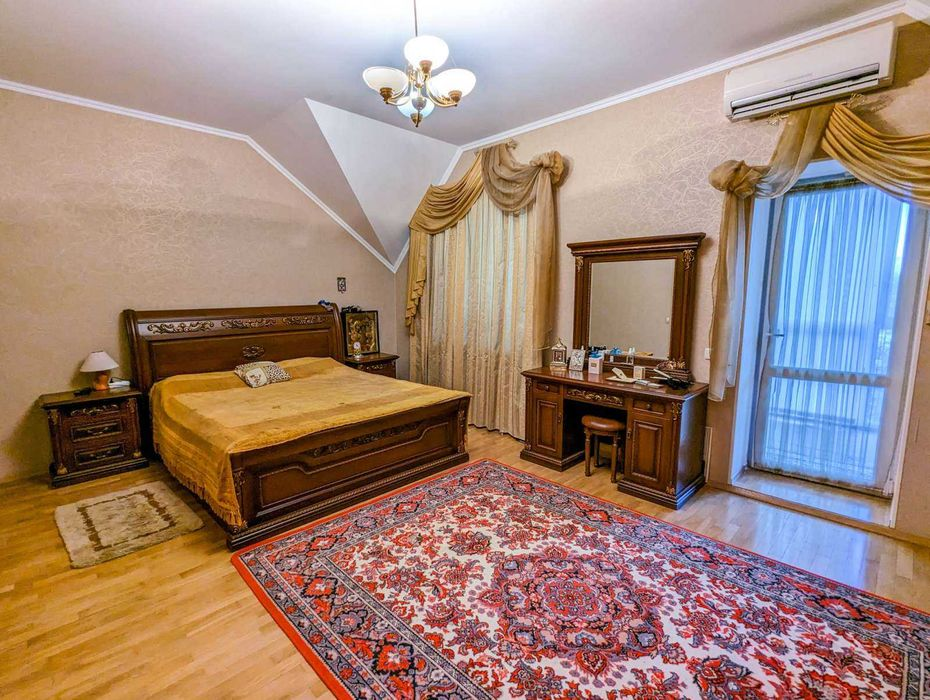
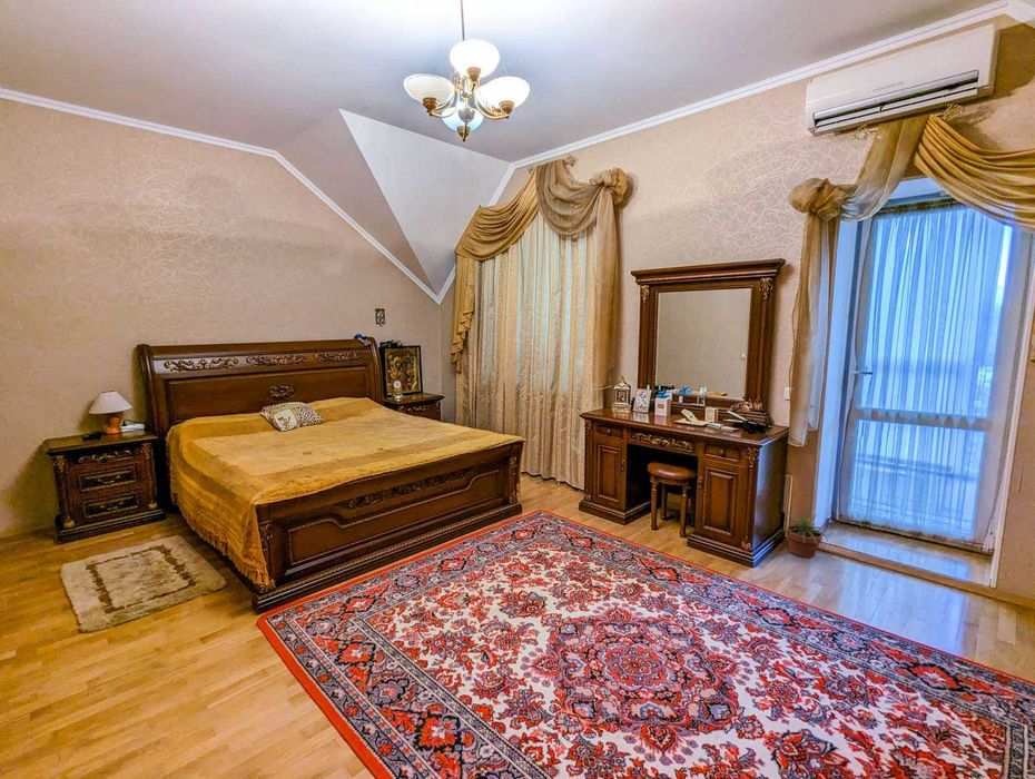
+ potted plant (805, 533)
